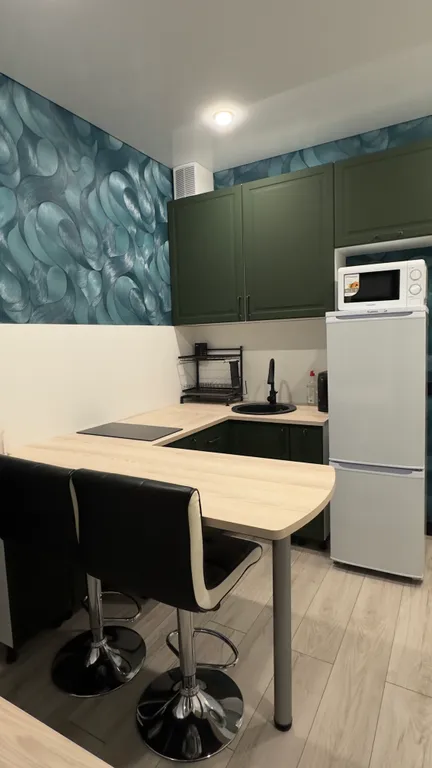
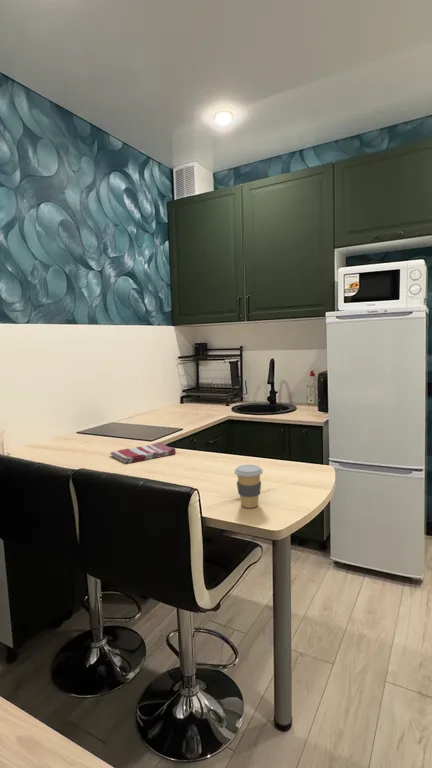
+ coffee cup (248, 486)
+ dish towel (143, 451)
